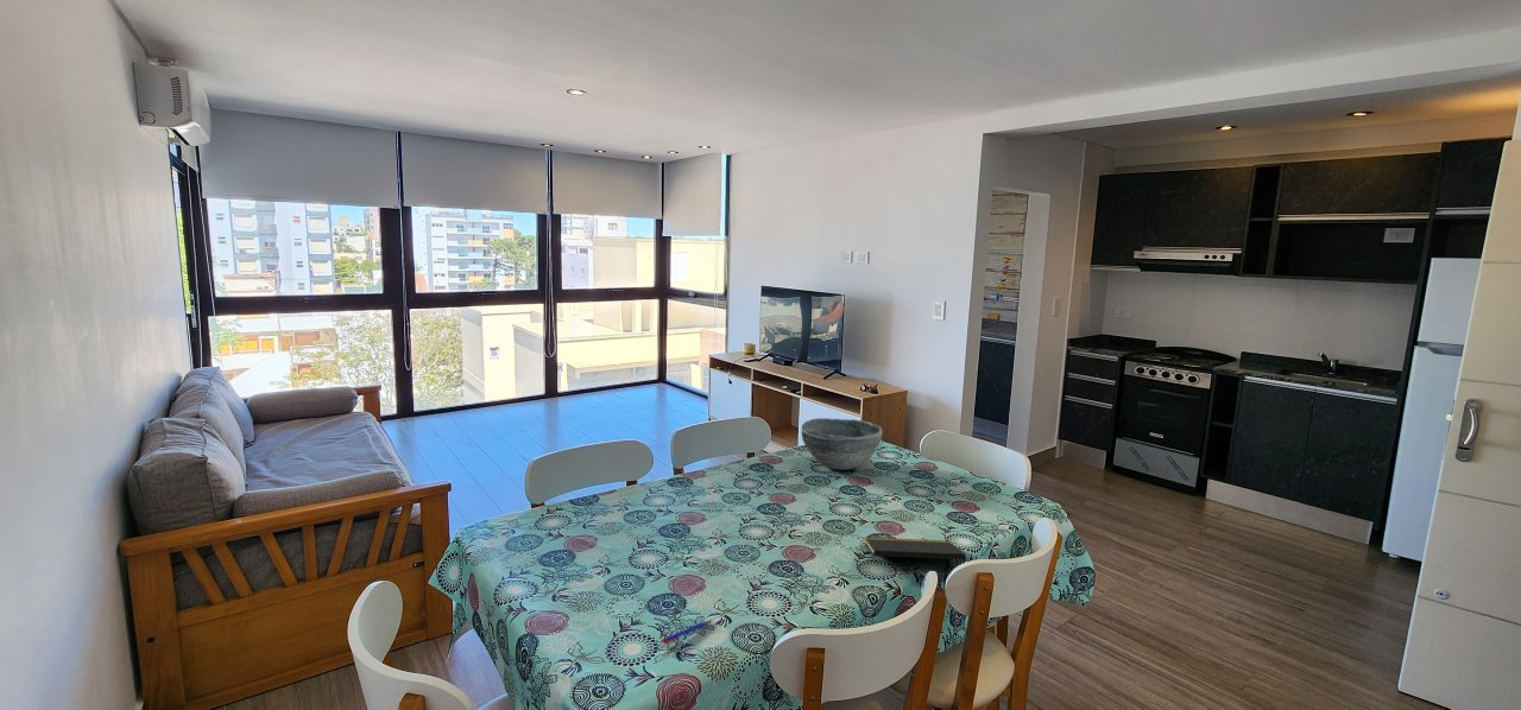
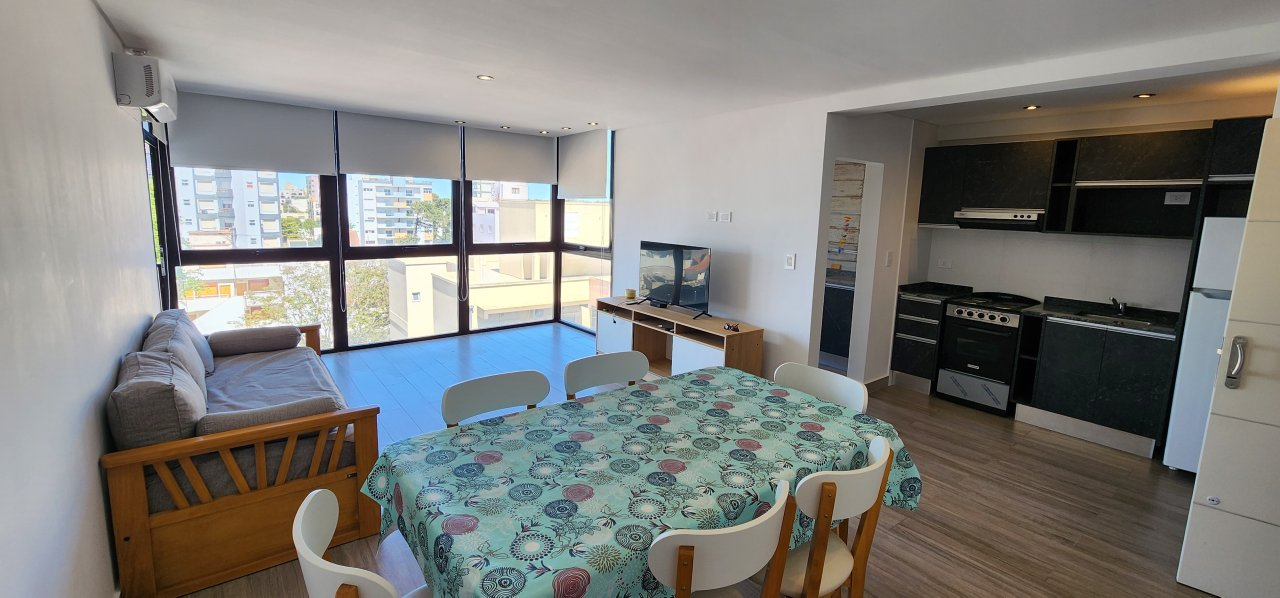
- bowl (840, 445)
- pen (687, 630)
- notepad (913, 547)
